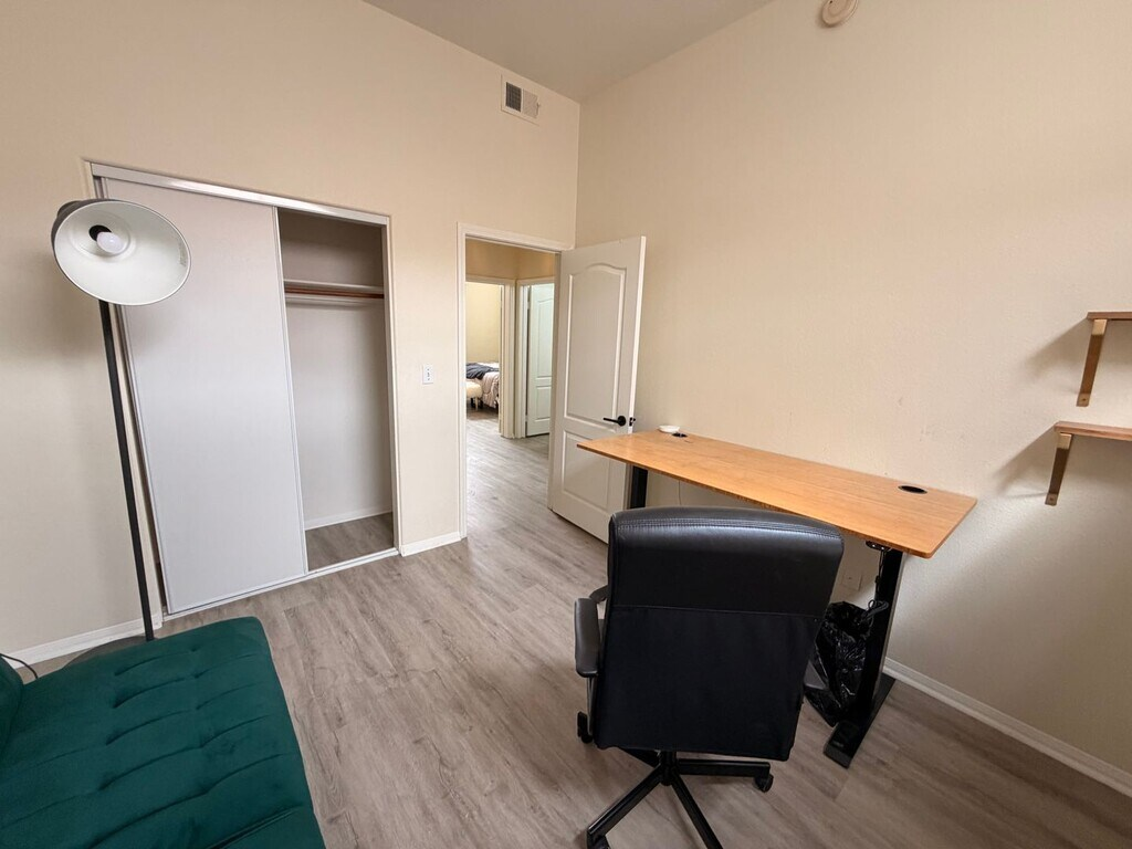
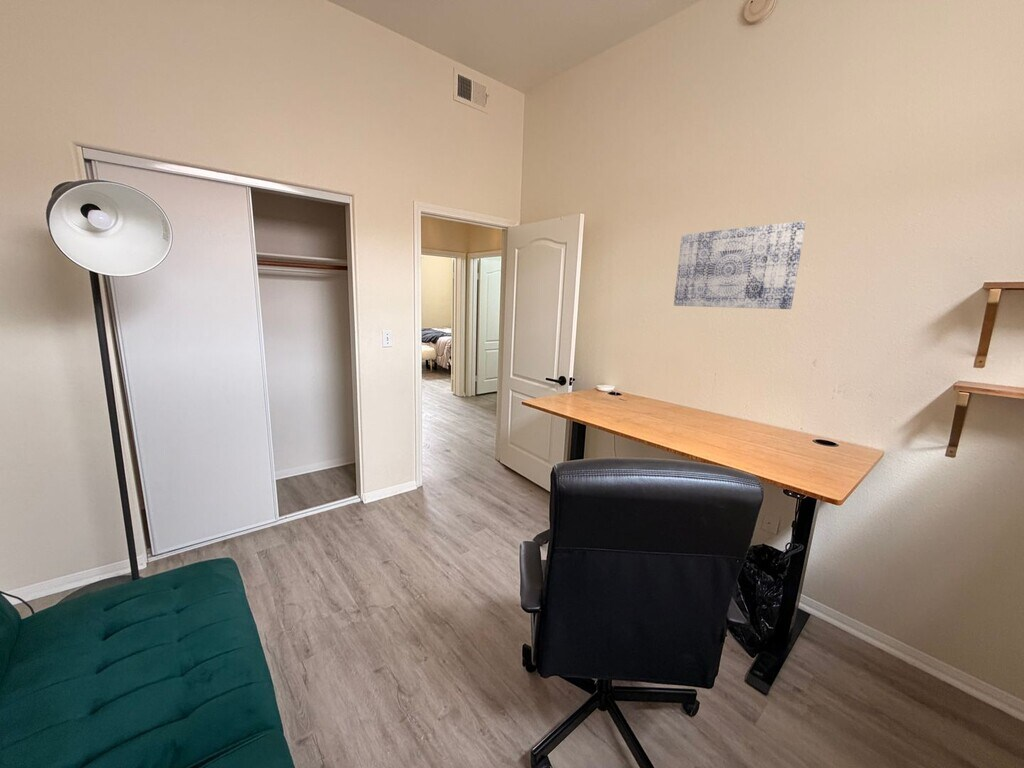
+ wall art (732, 268)
